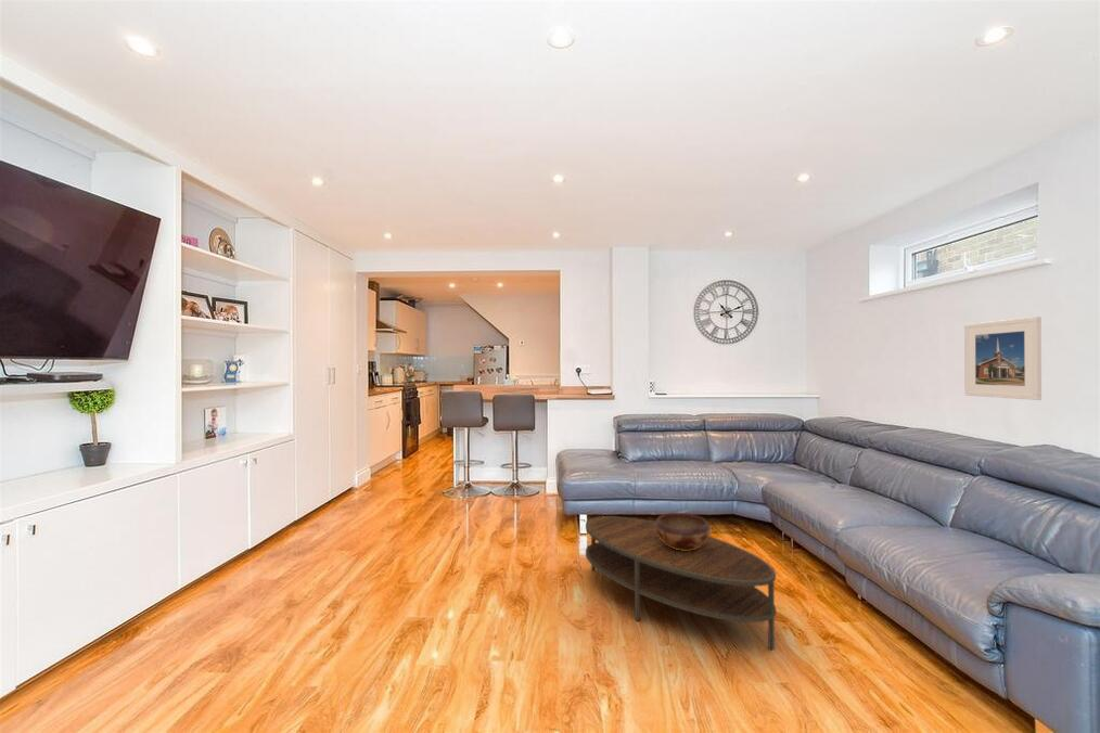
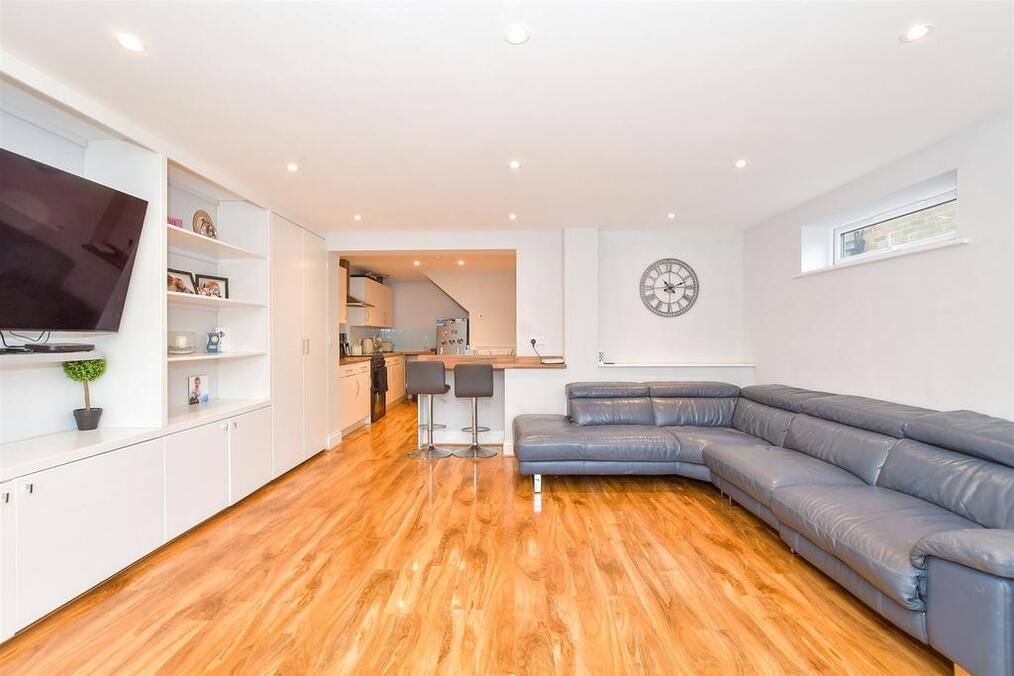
- coffee table (667, 573)
- decorative bowl (681, 532)
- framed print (999, 359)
